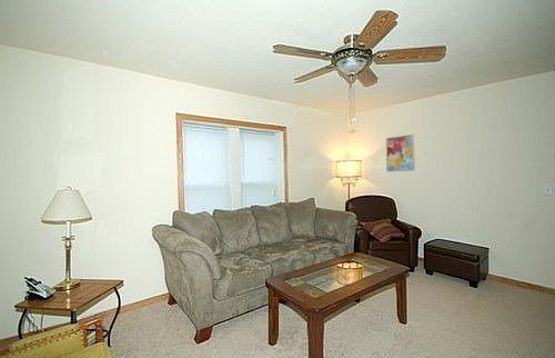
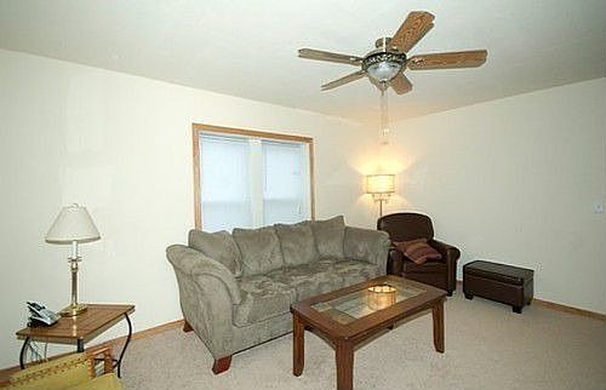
- wall art (400, 153)
